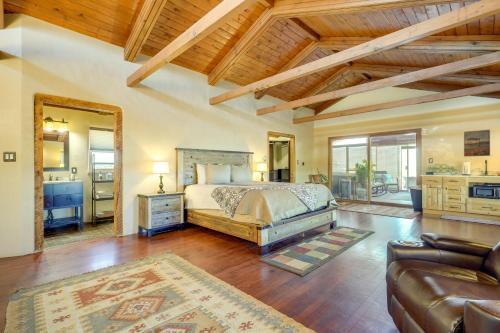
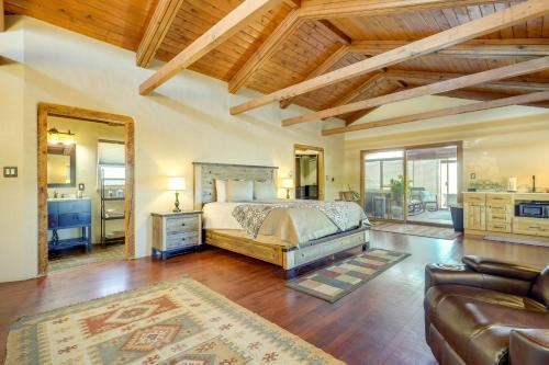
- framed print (476, 143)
